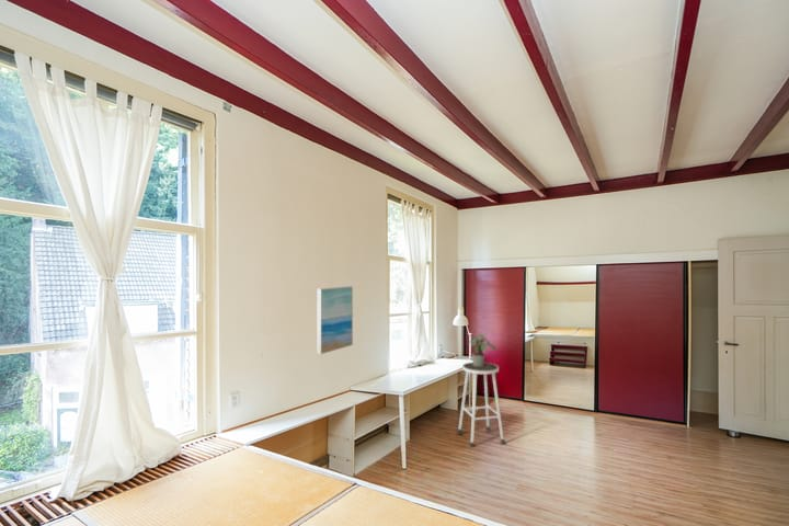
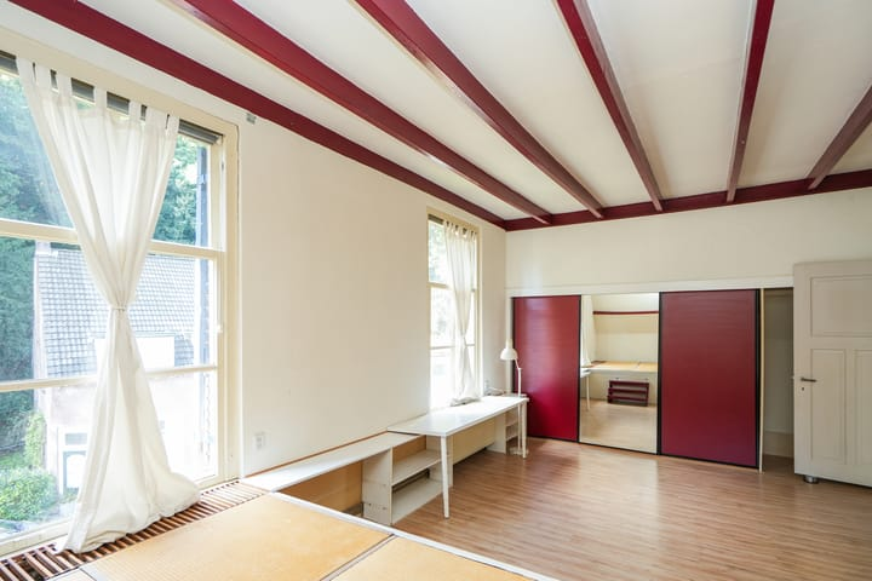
- potted plant (480, 350)
- wall art (335, 318)
- stool (480, 407)
